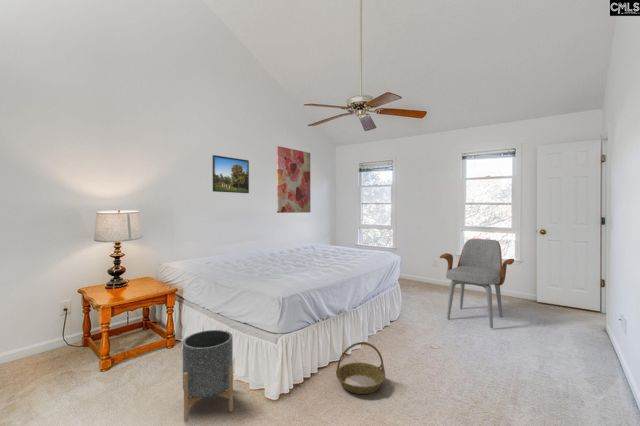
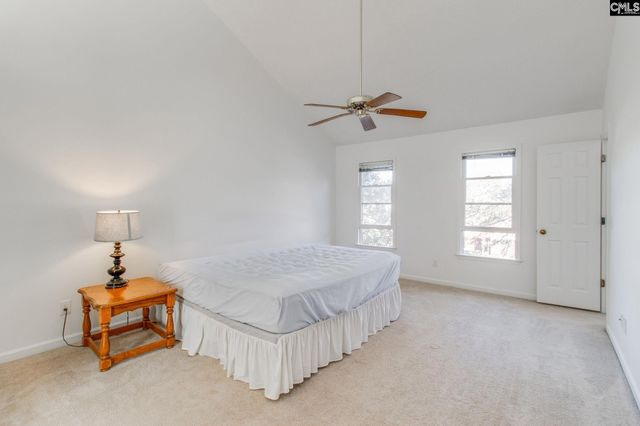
- planter (208, 371)
- armchair (476, 278)
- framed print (231, 175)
- basket (360, 363)
- wall art (294, 181)
